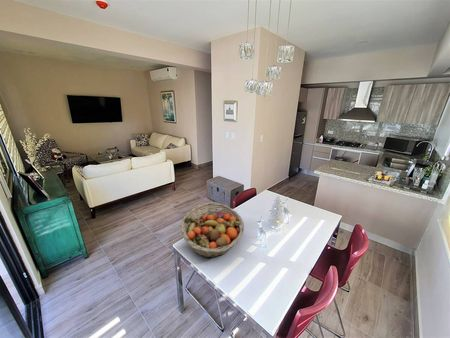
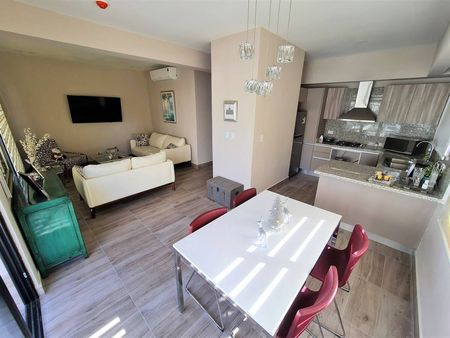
- fruit basket (213, 228)
